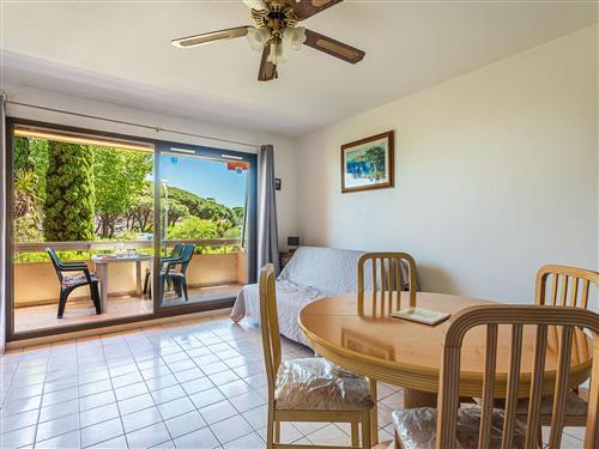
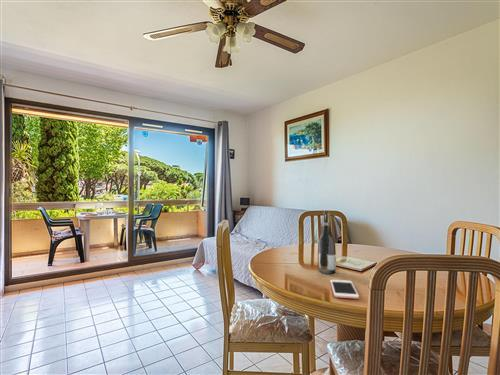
+ wine bottle (327, 241)
+ cell phone (343, 288)
